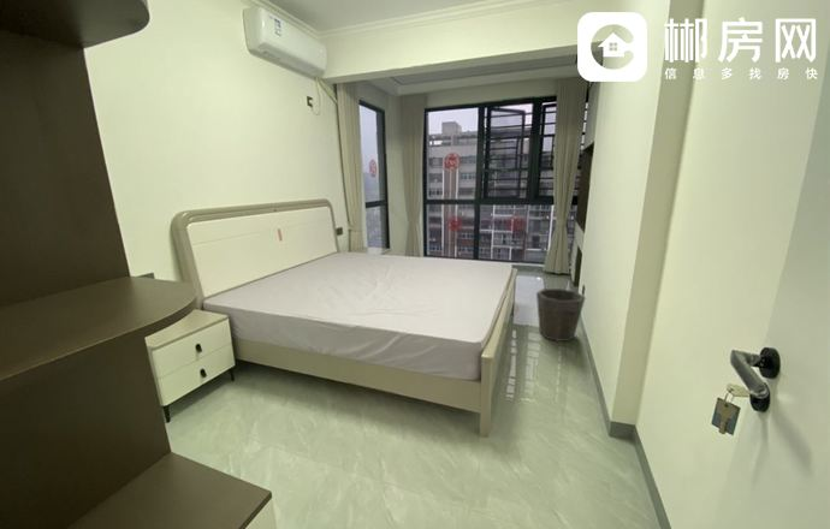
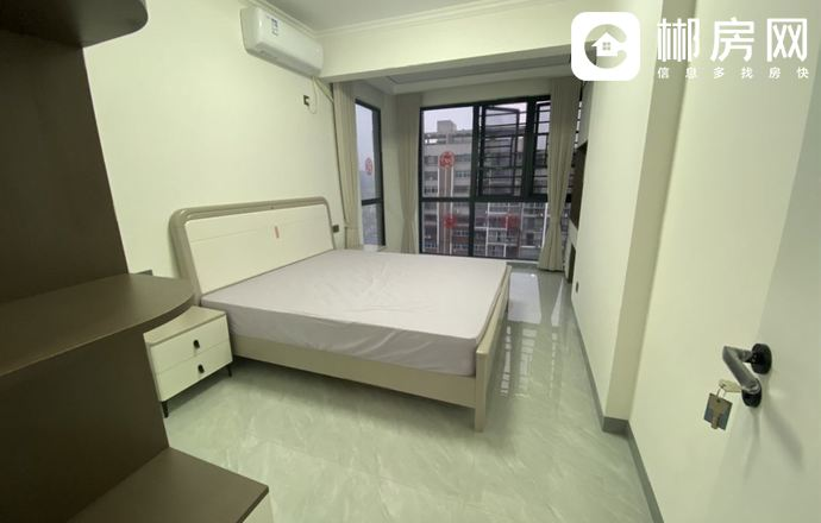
- waste bin (558, 314)
